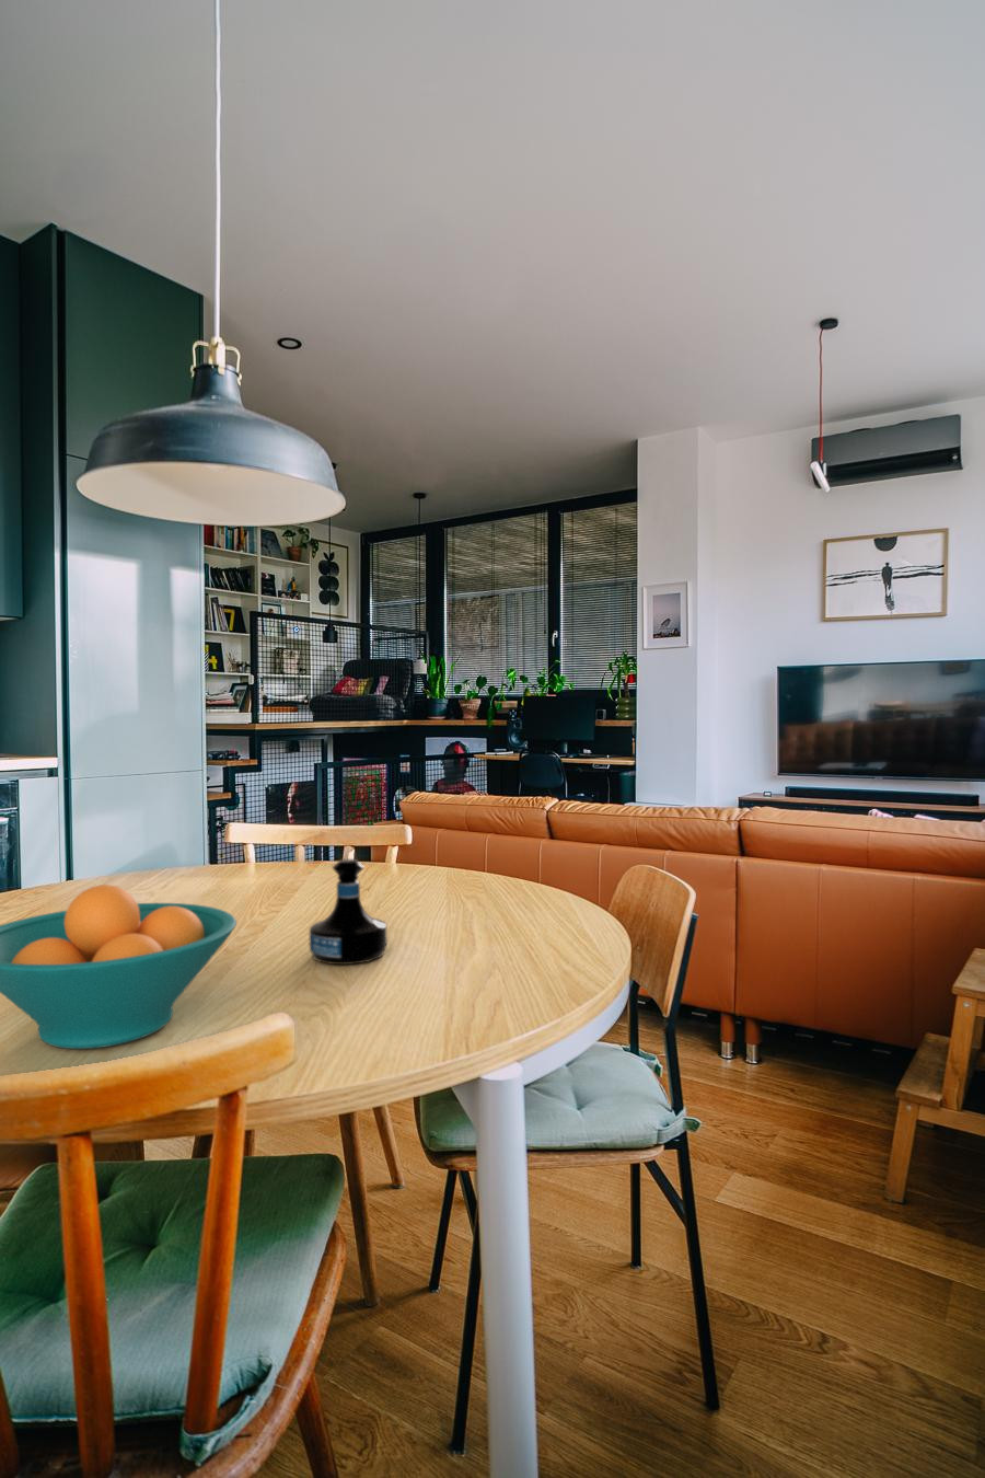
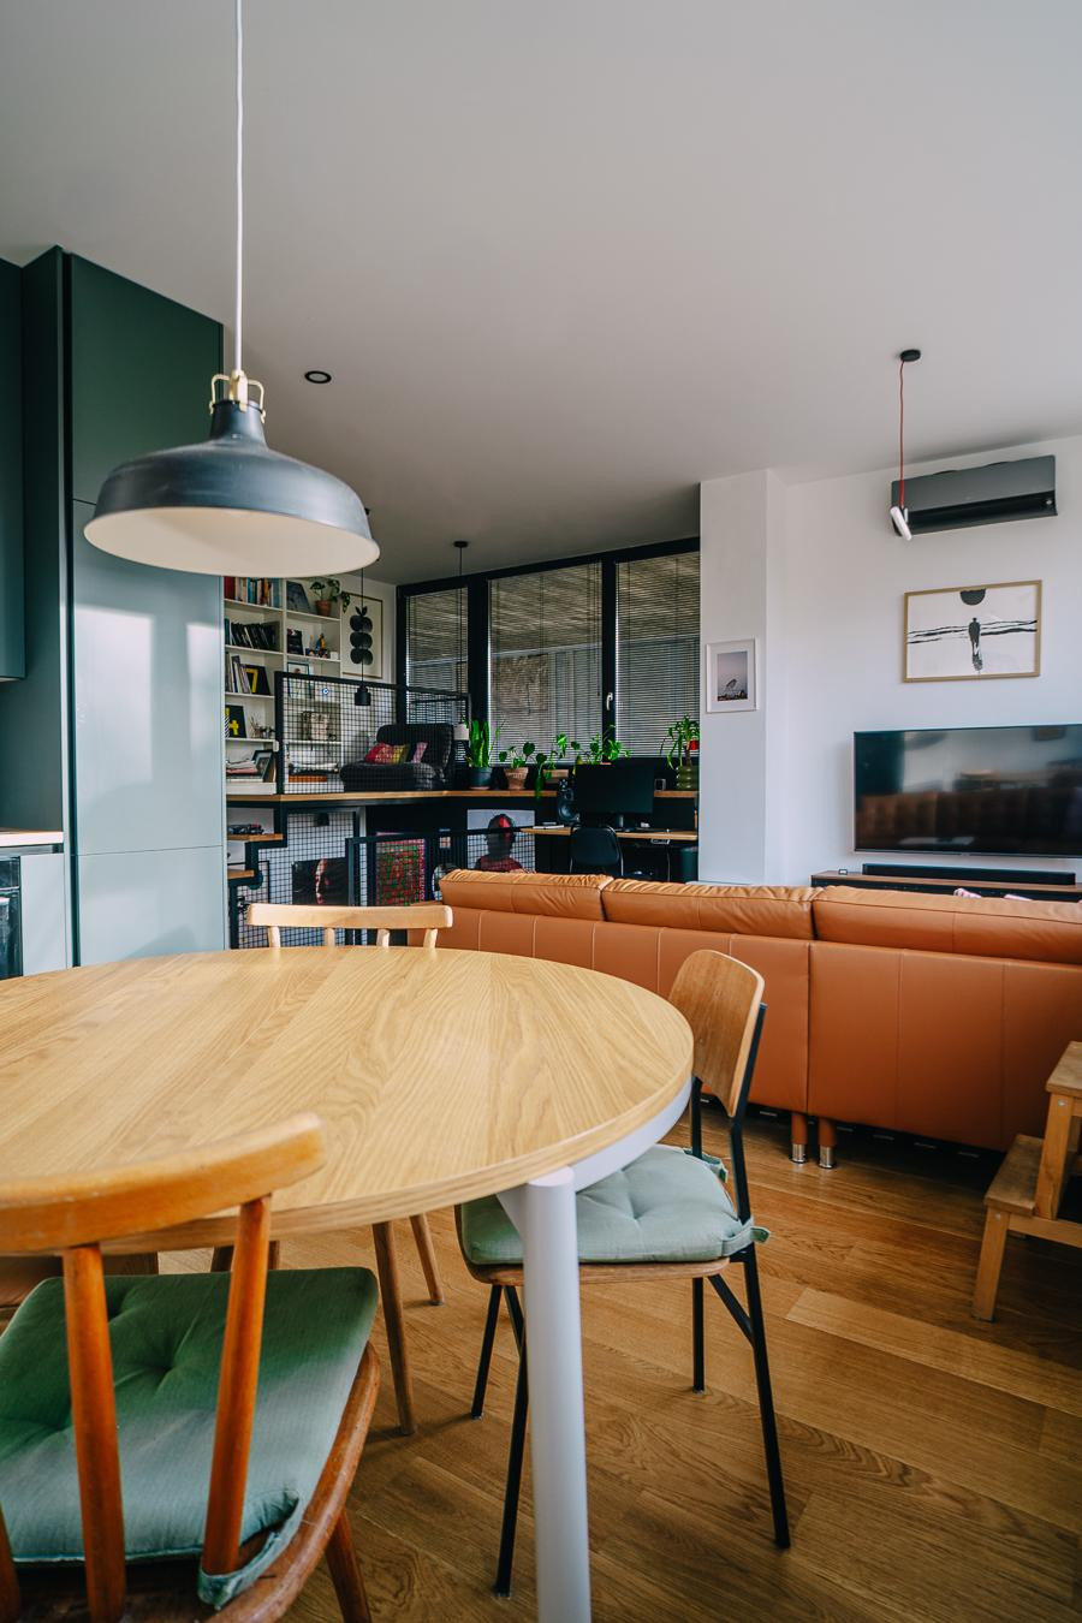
- fruit bowl (107, 956)
- tequila bottle (348, 907)
